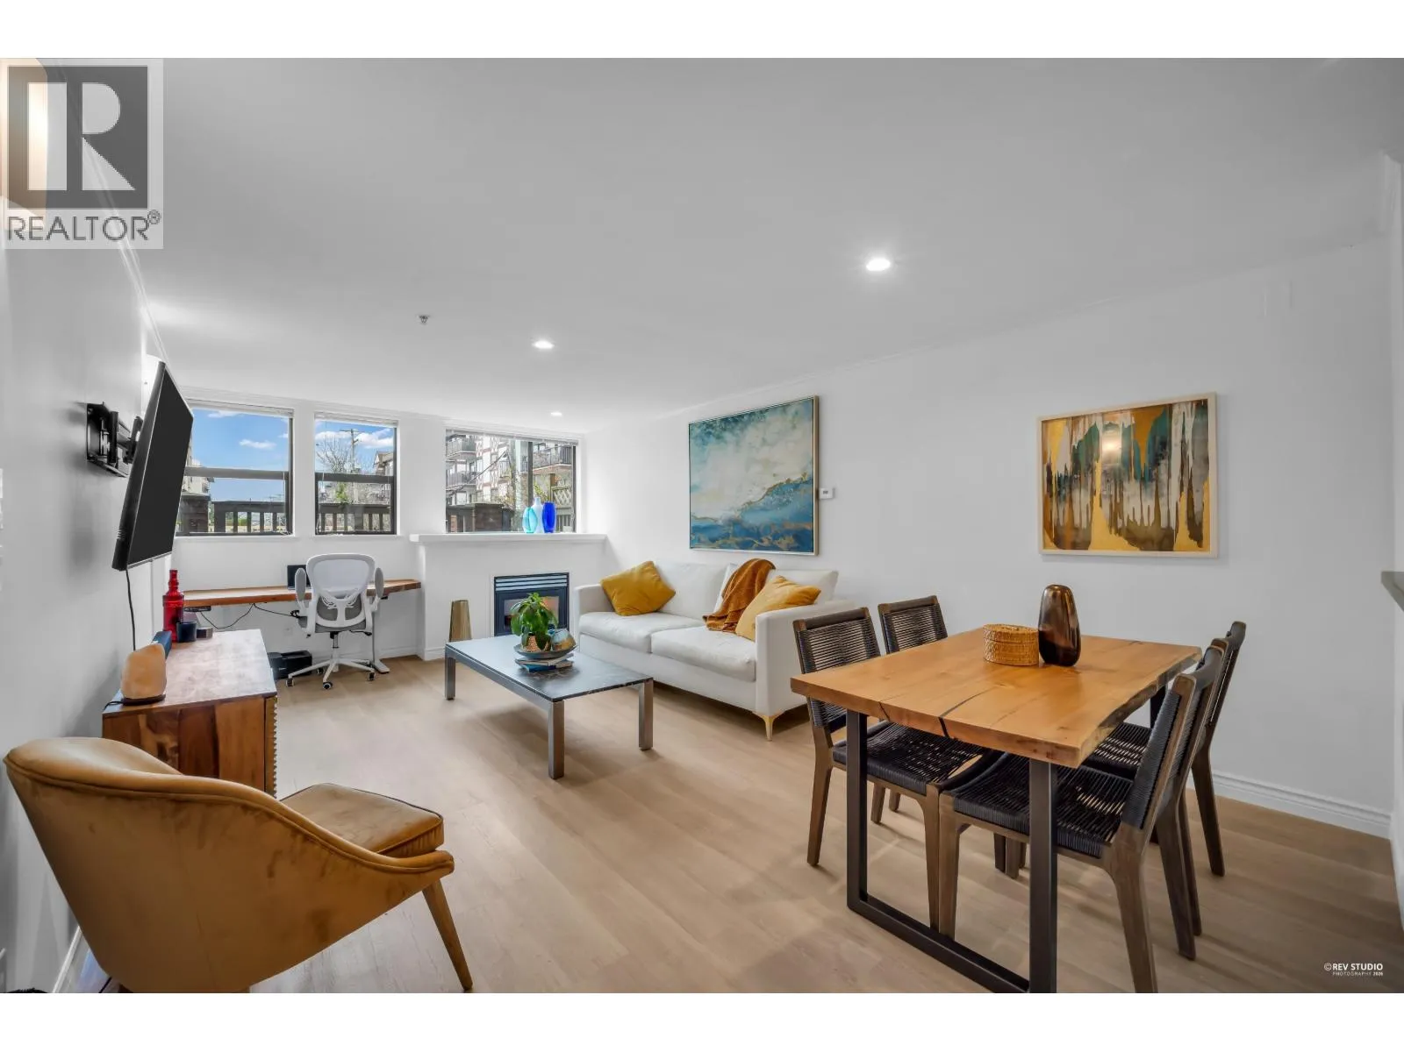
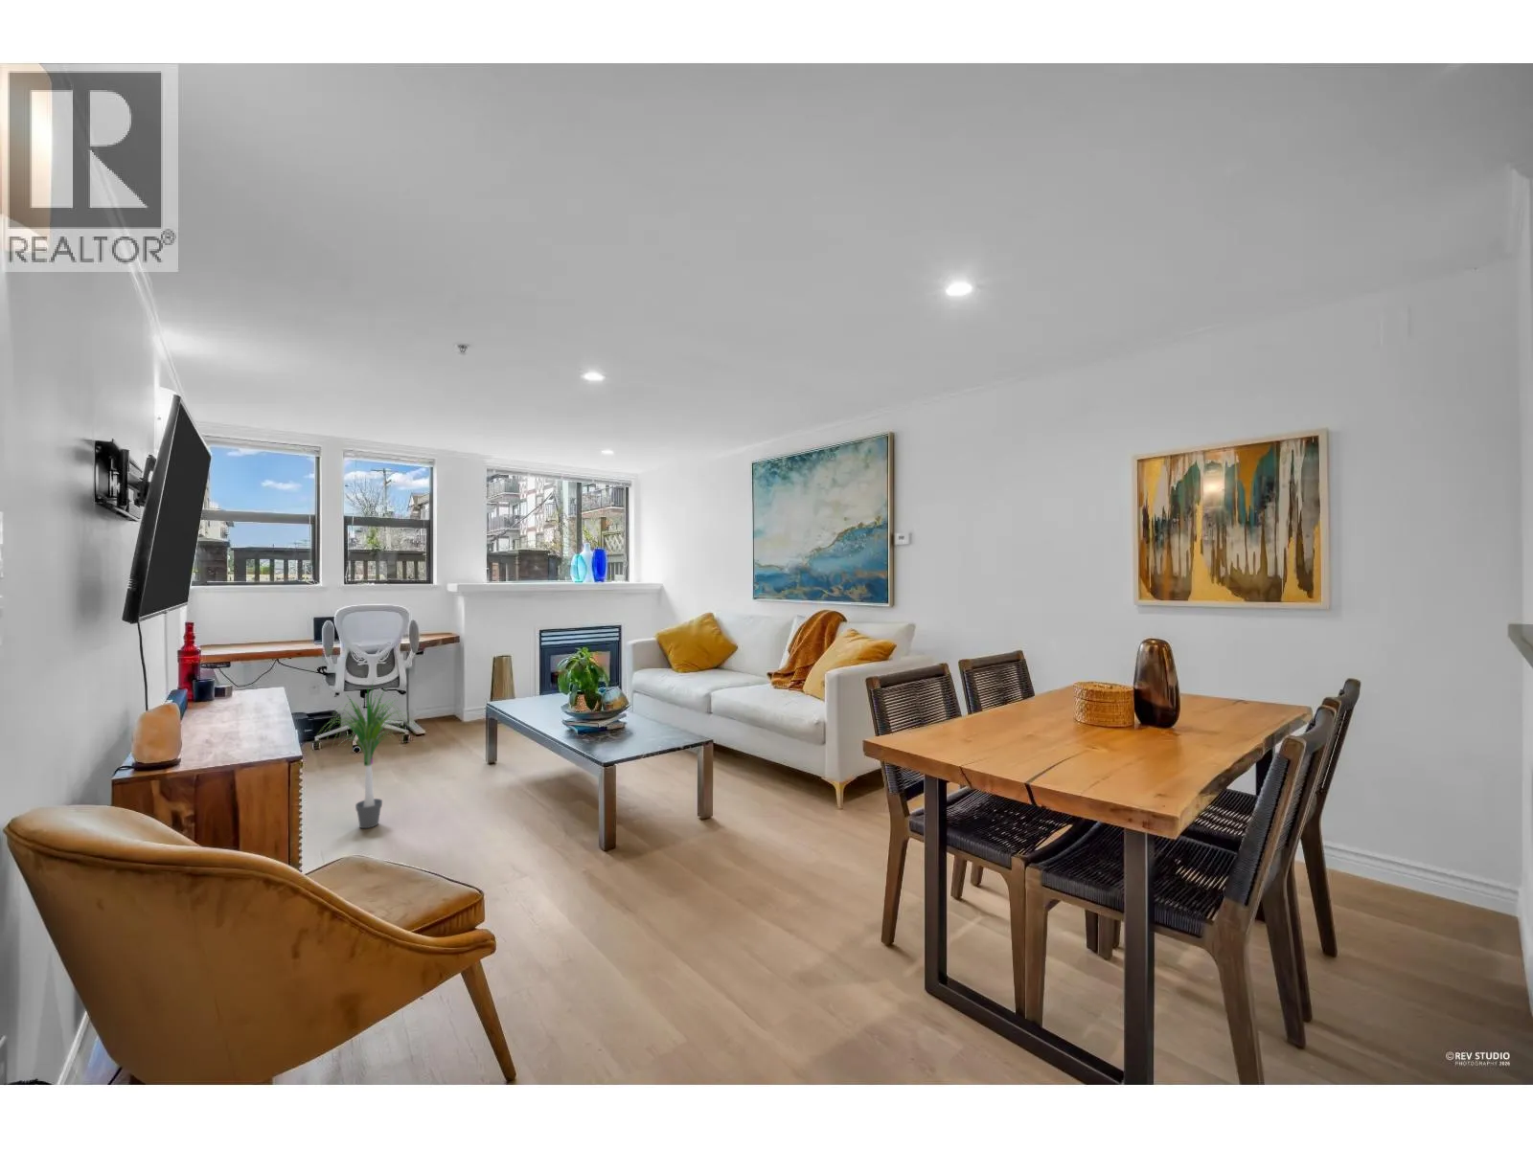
+ potted plant (368, 752)
